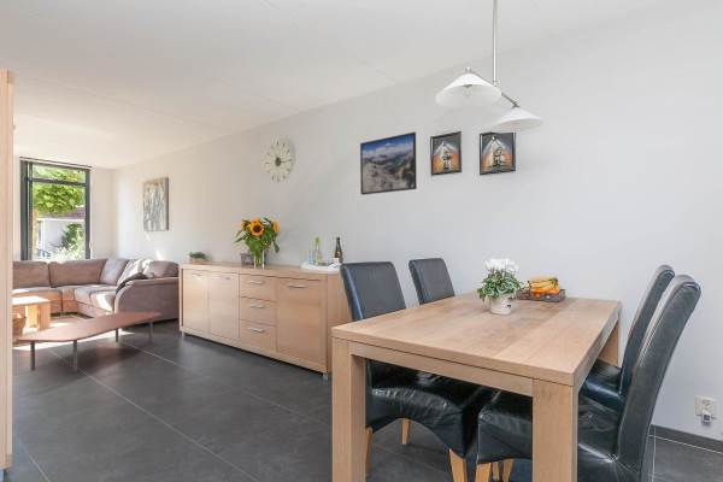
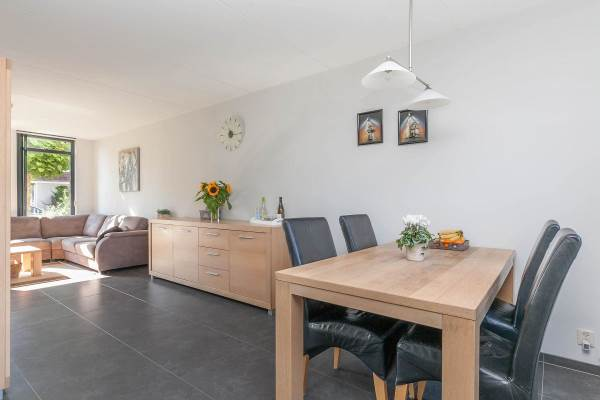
- coffee table (96, 335)
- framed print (387, 164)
